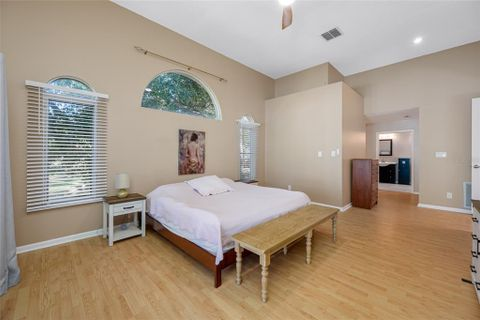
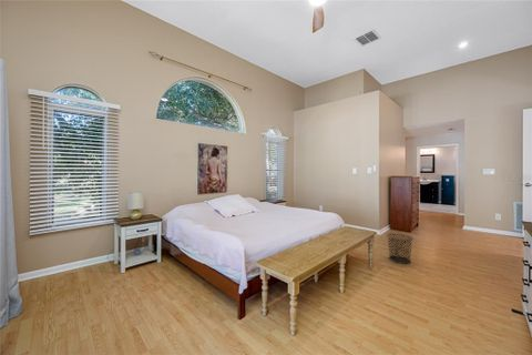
+ waste bin (399, 247)
